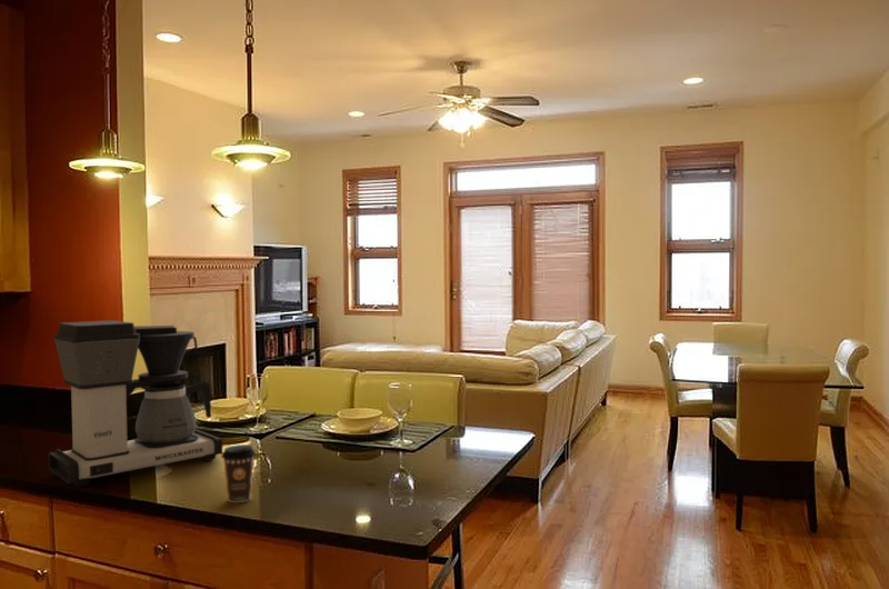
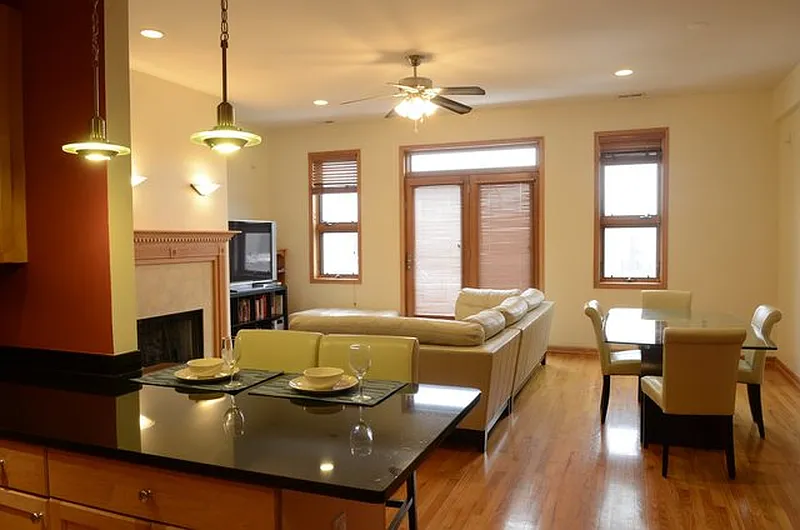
- coffee cup (239, 473)
- coffee maker (133, 390)
